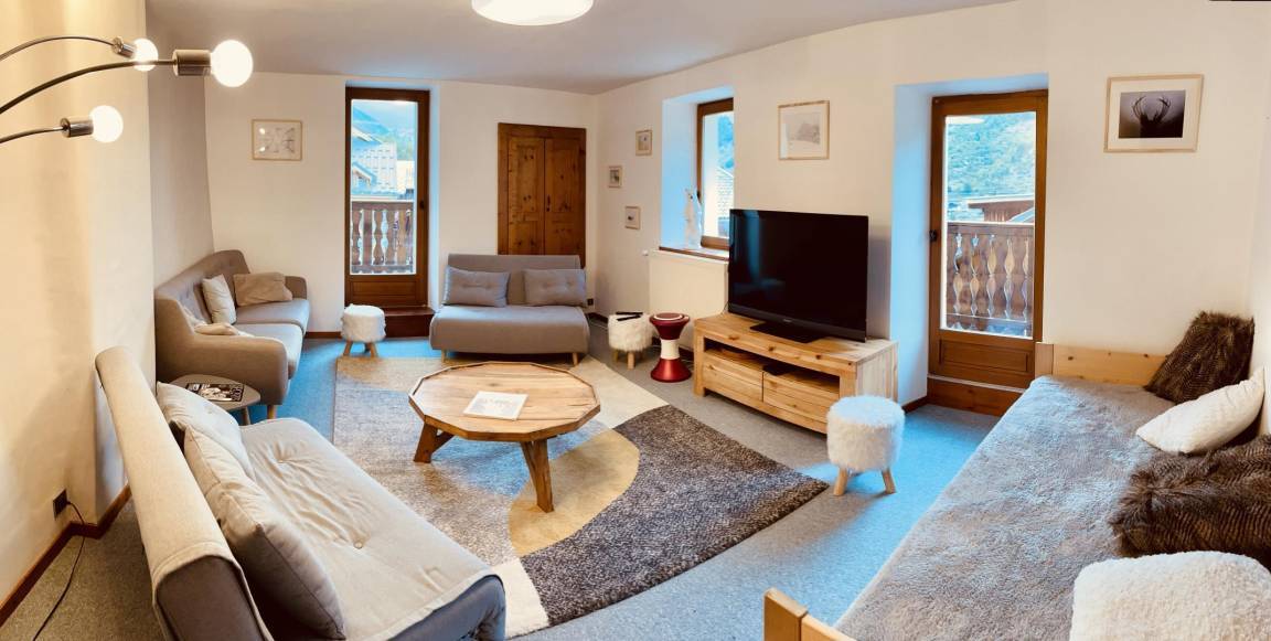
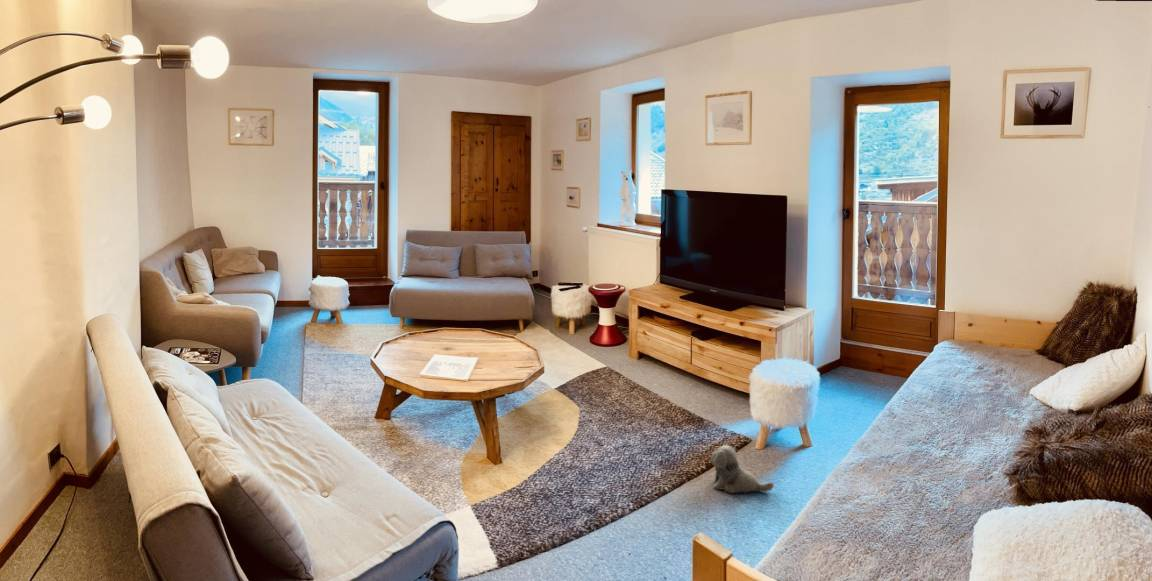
+ plush toy (739, 469)
